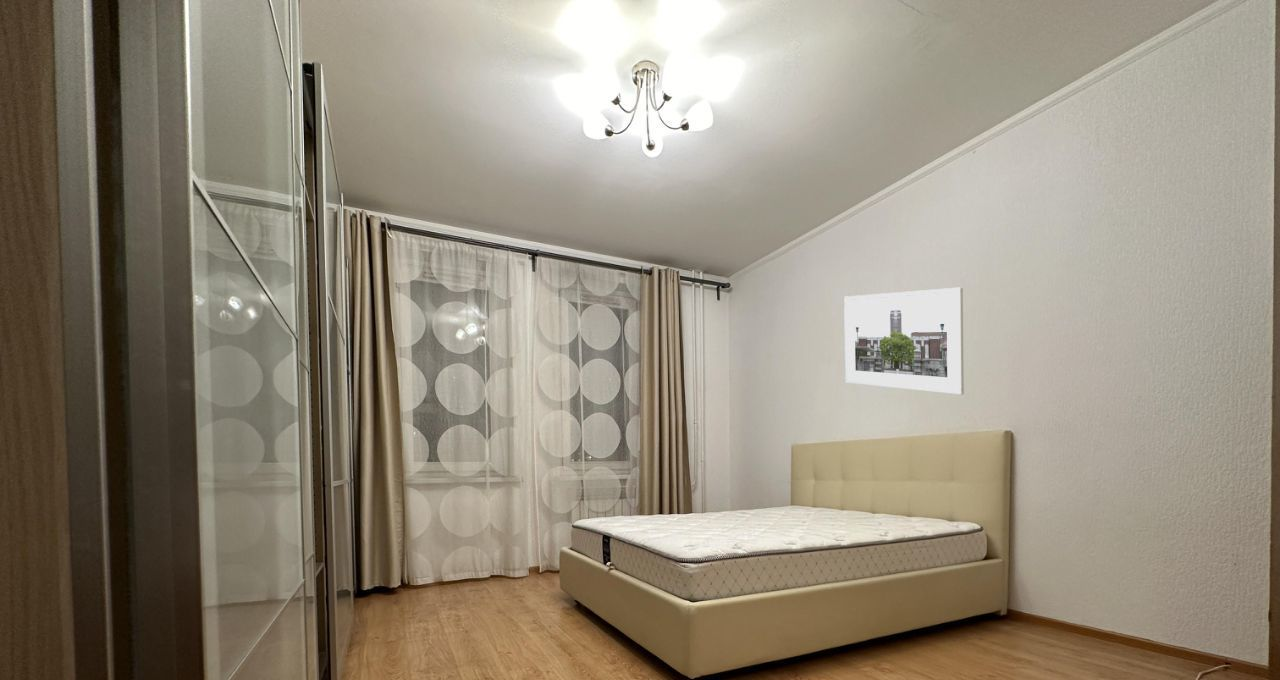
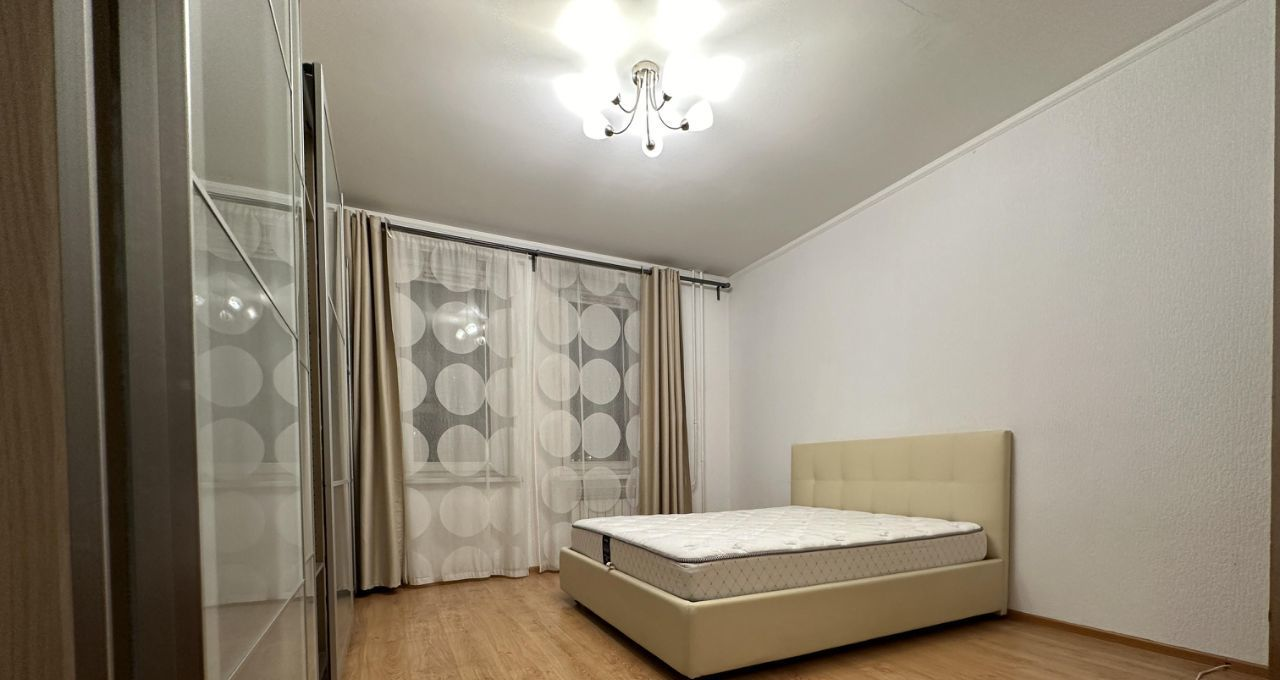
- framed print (897, 340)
